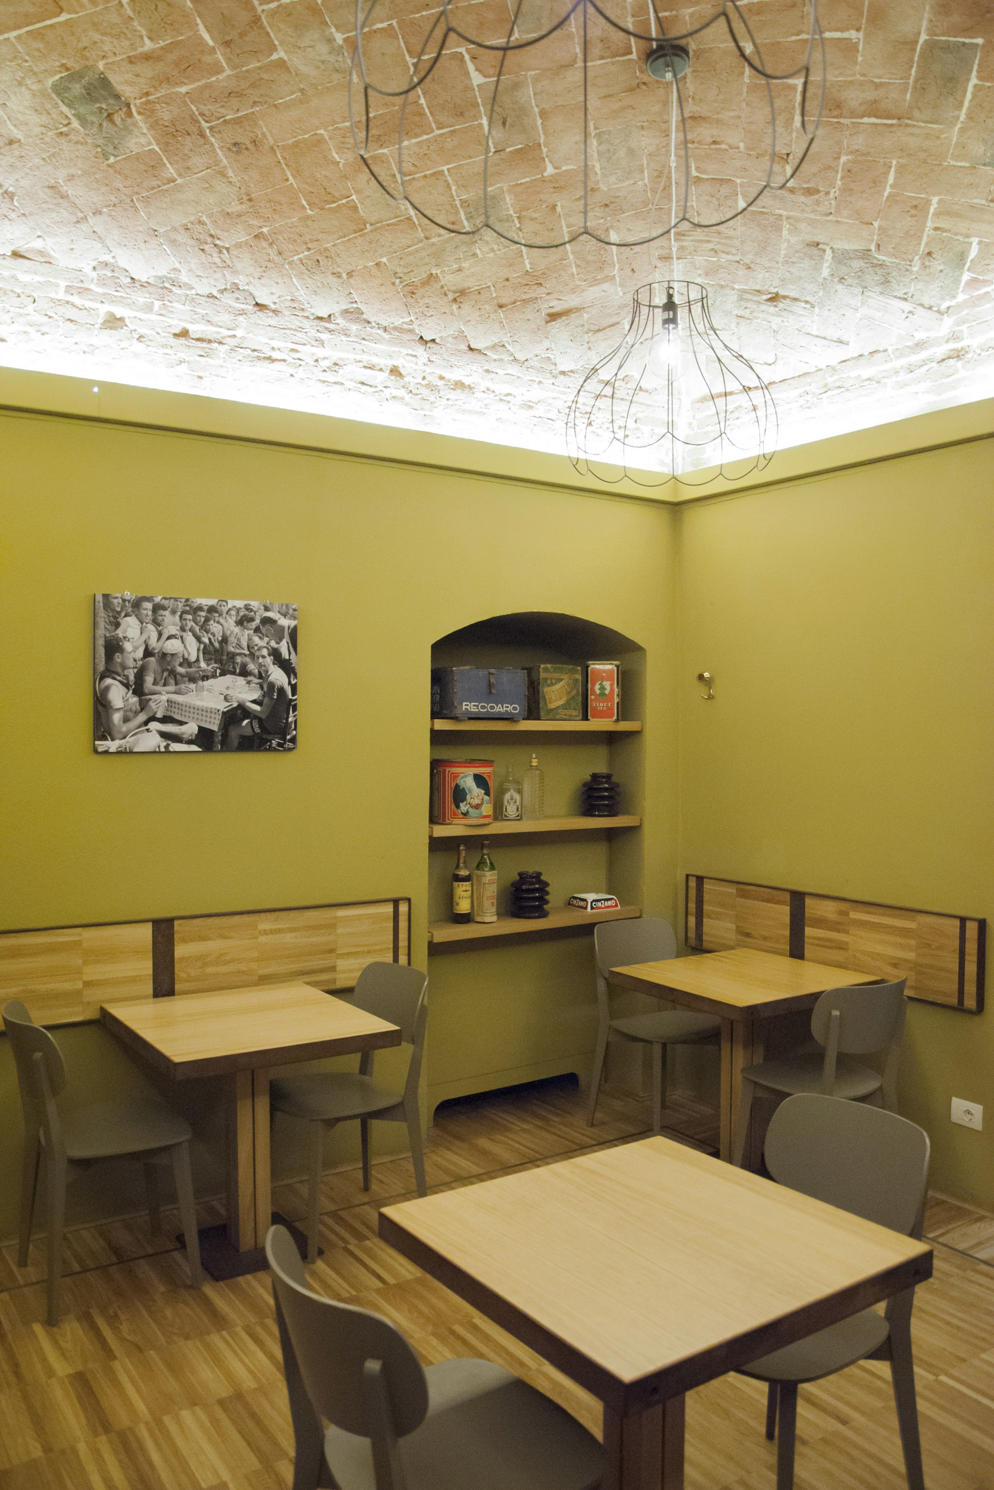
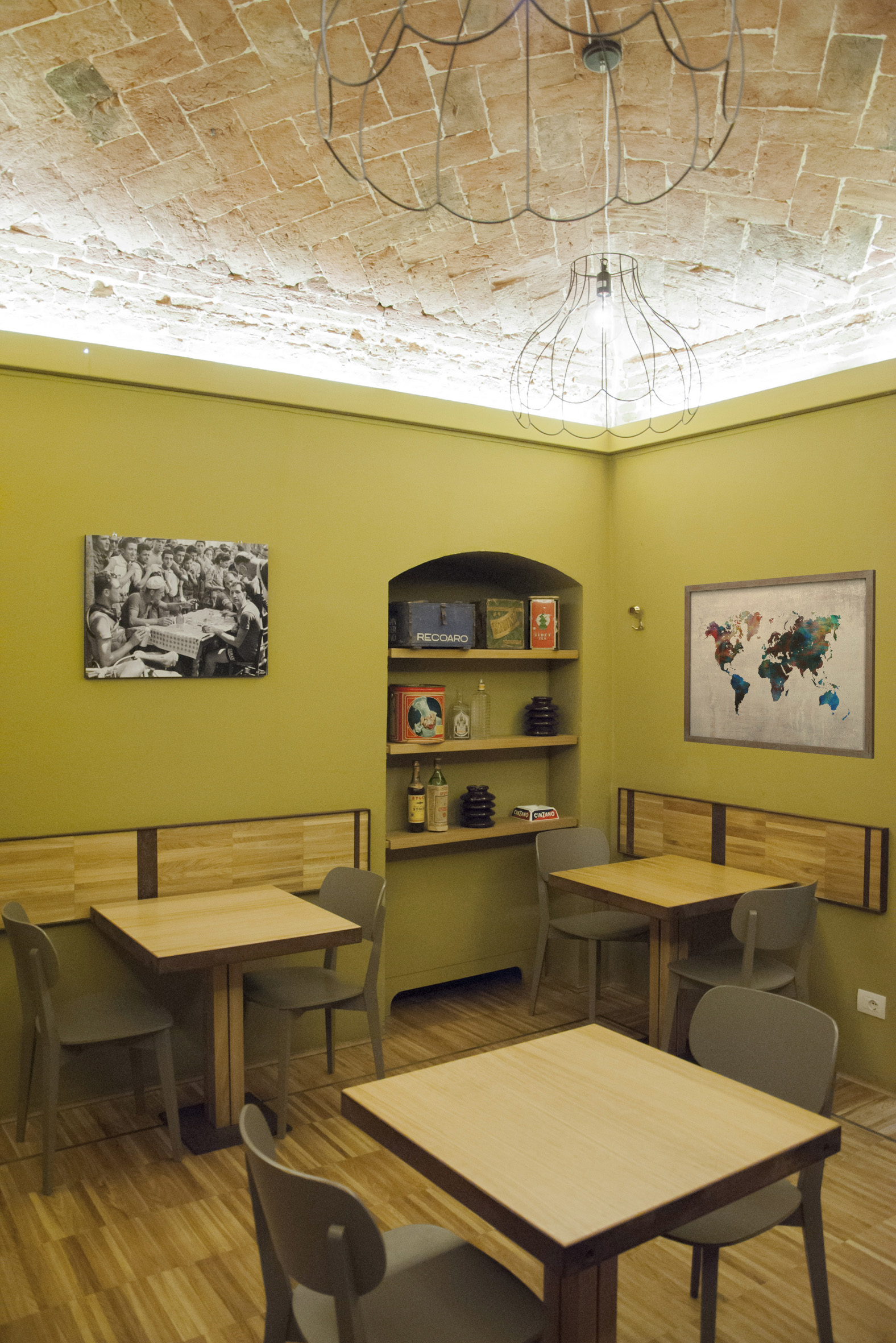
+ wall art (770, 664)
